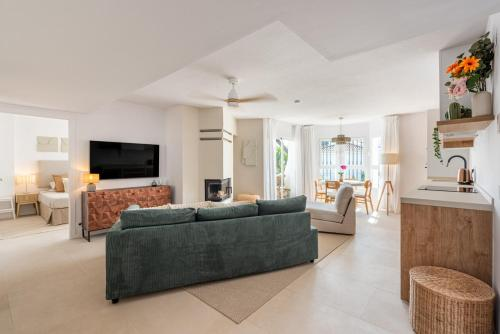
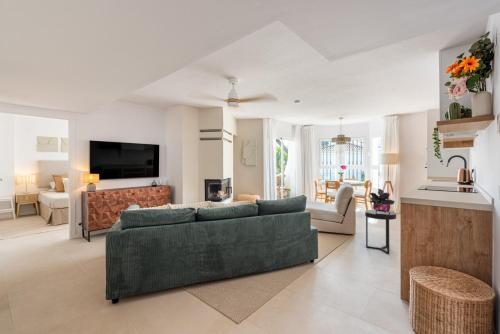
+ potted plant (381, 200)
+ side table (386, 230)
